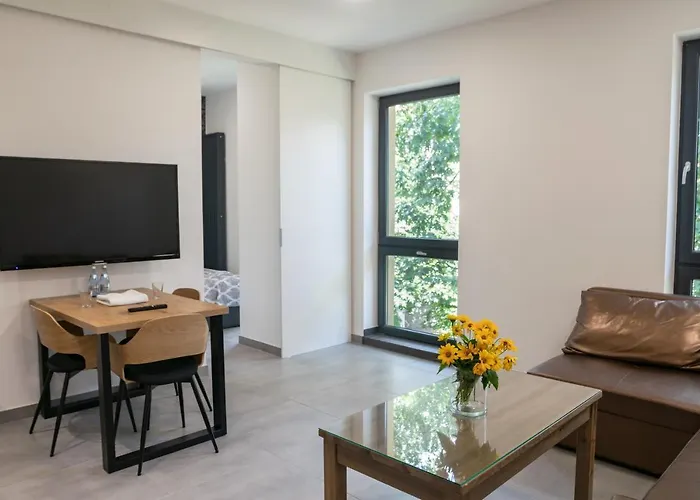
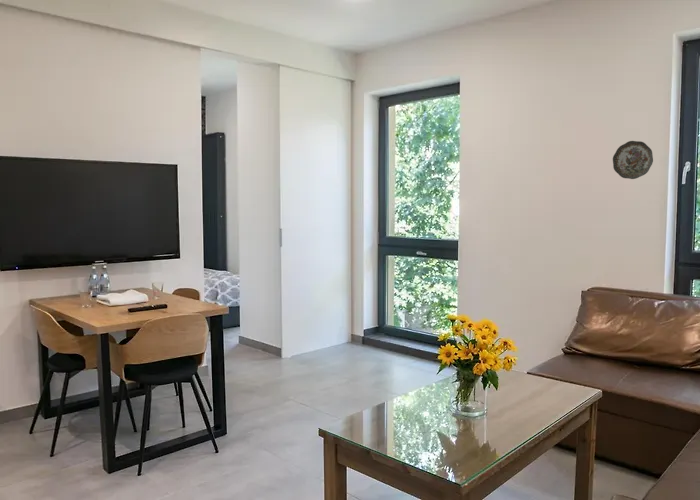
+ decorative plate (632, 160)
